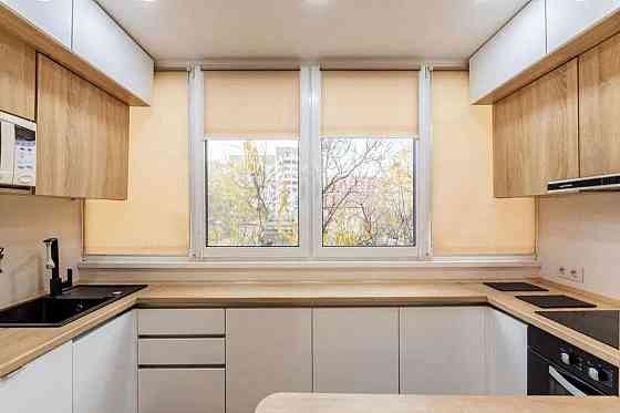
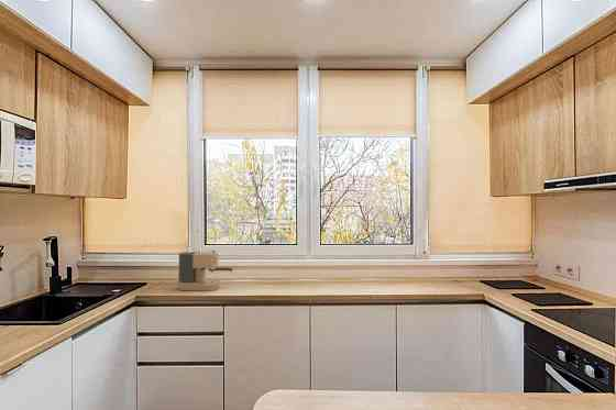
+ coffee maker (205, 268)
